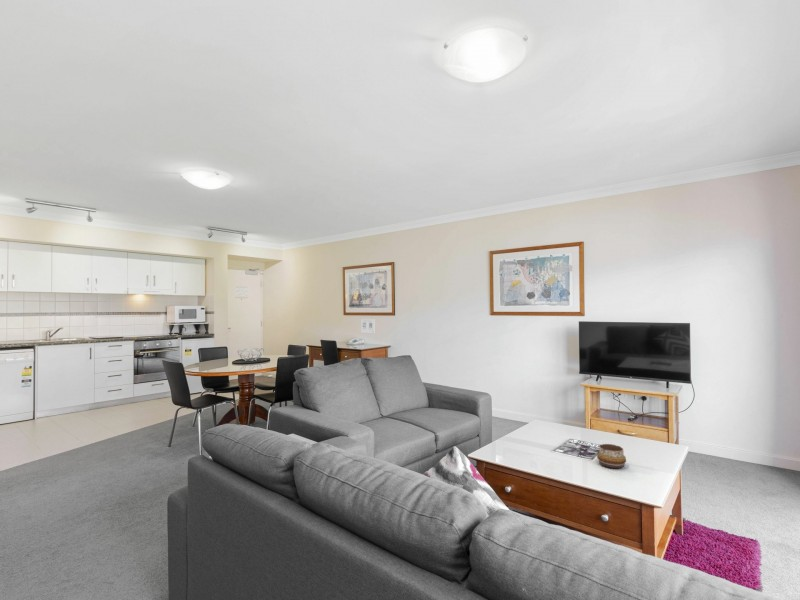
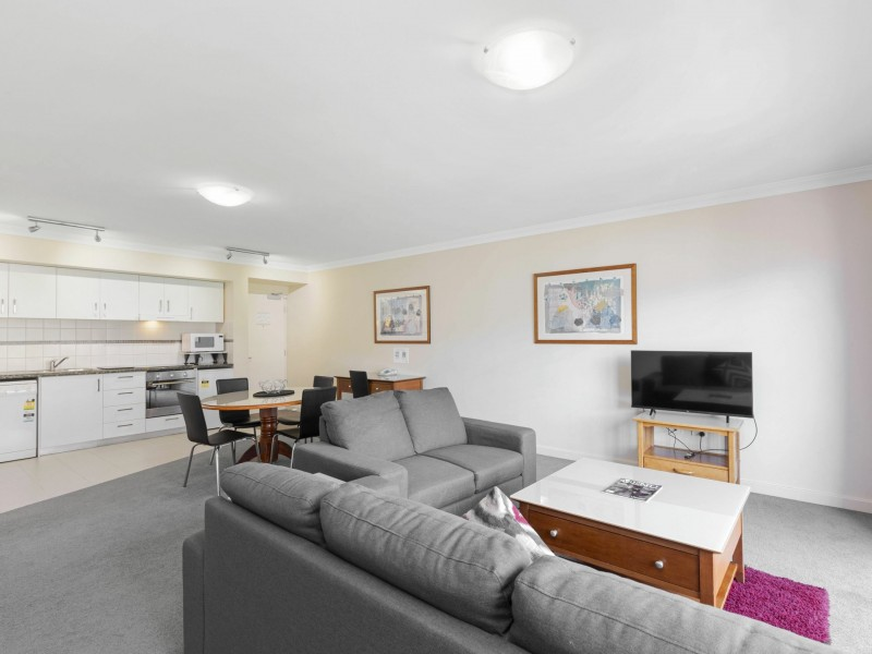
- decorative bowl (611, 456)
